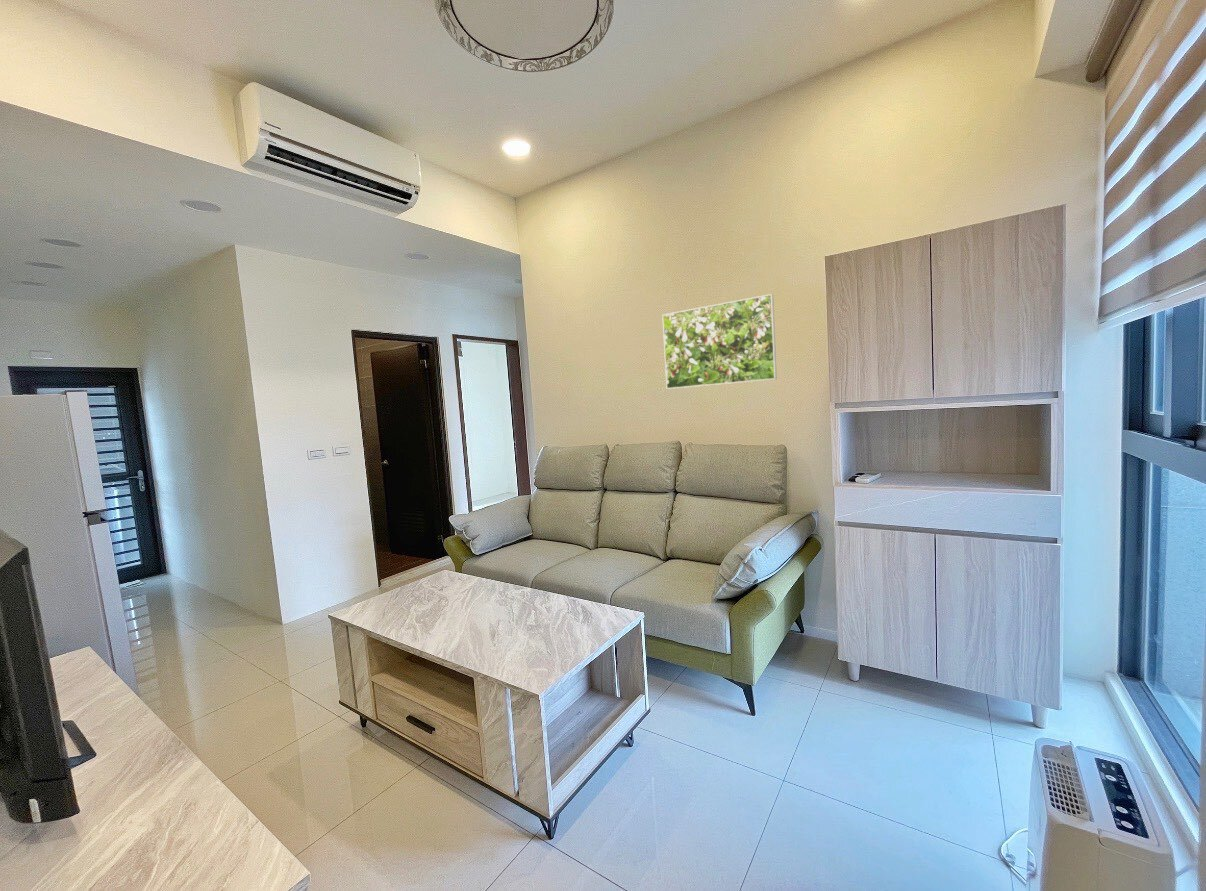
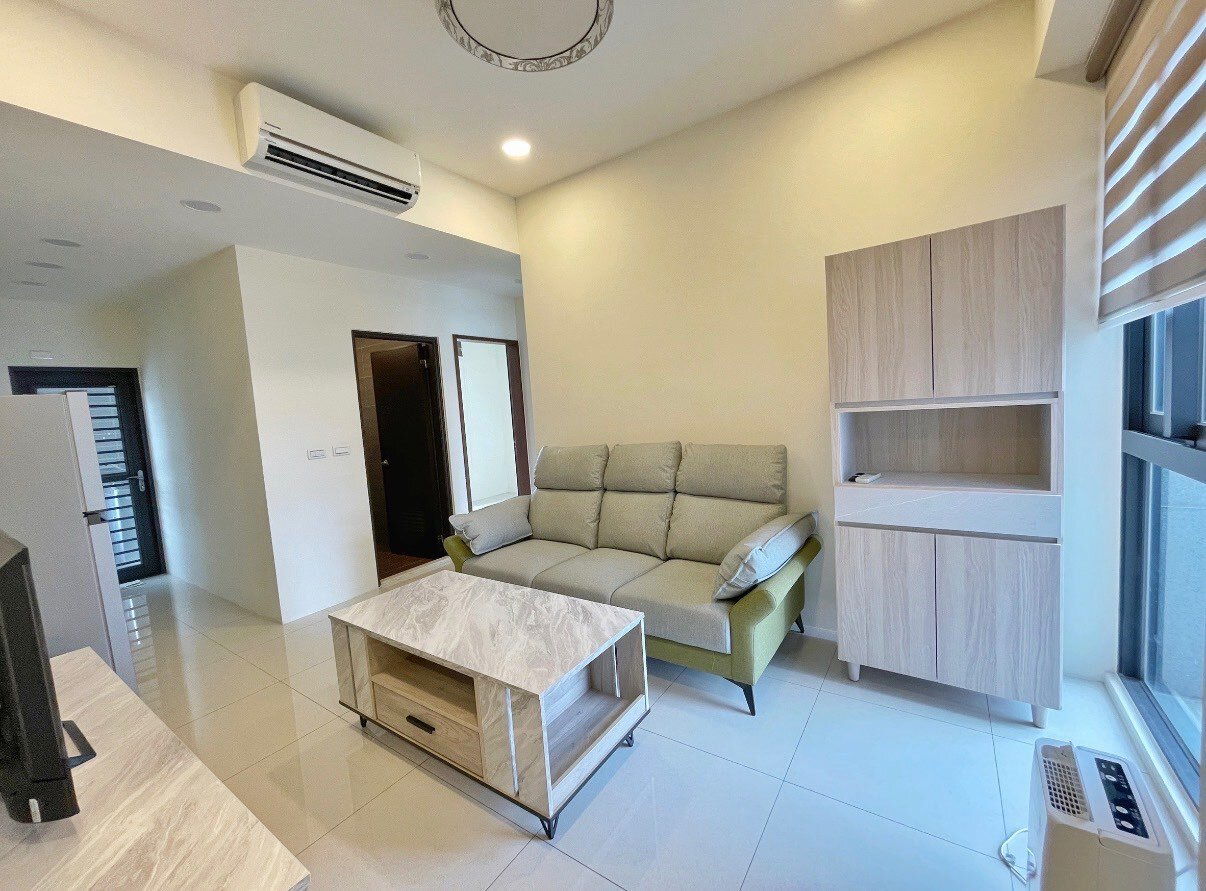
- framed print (716, 345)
